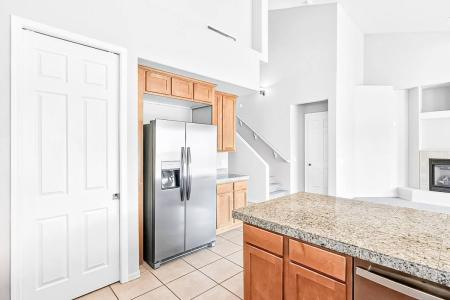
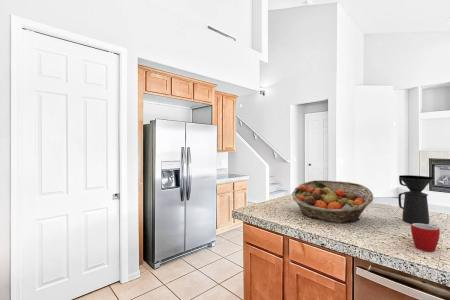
+ coffee maker (415, 199)
+ fruit basket (329, 199)
+ mug (424, 236)
